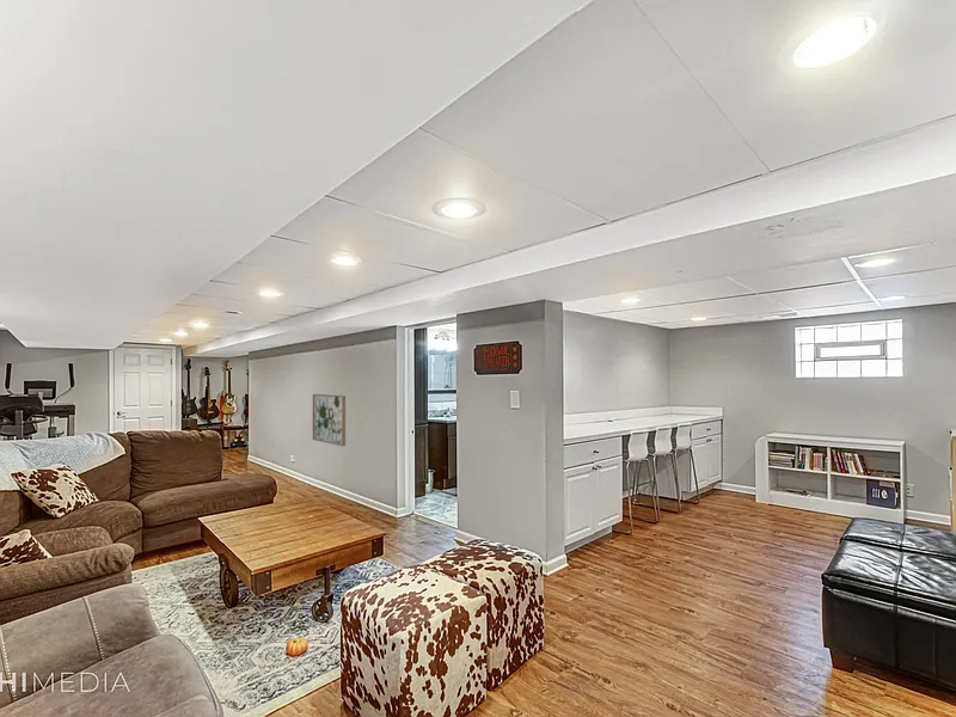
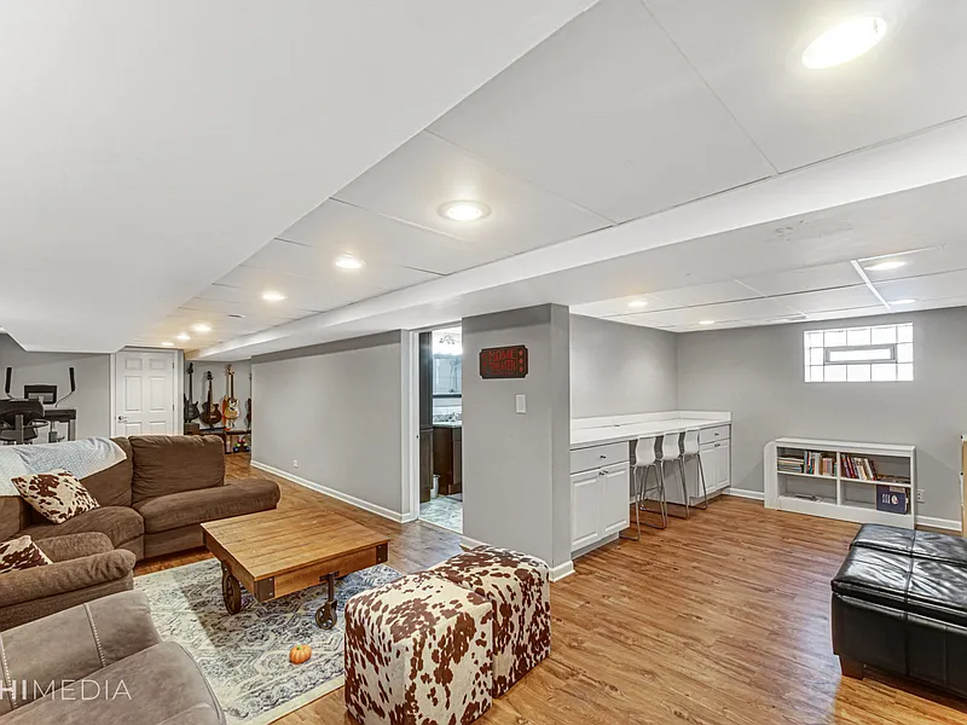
- wall art (327, 418)
